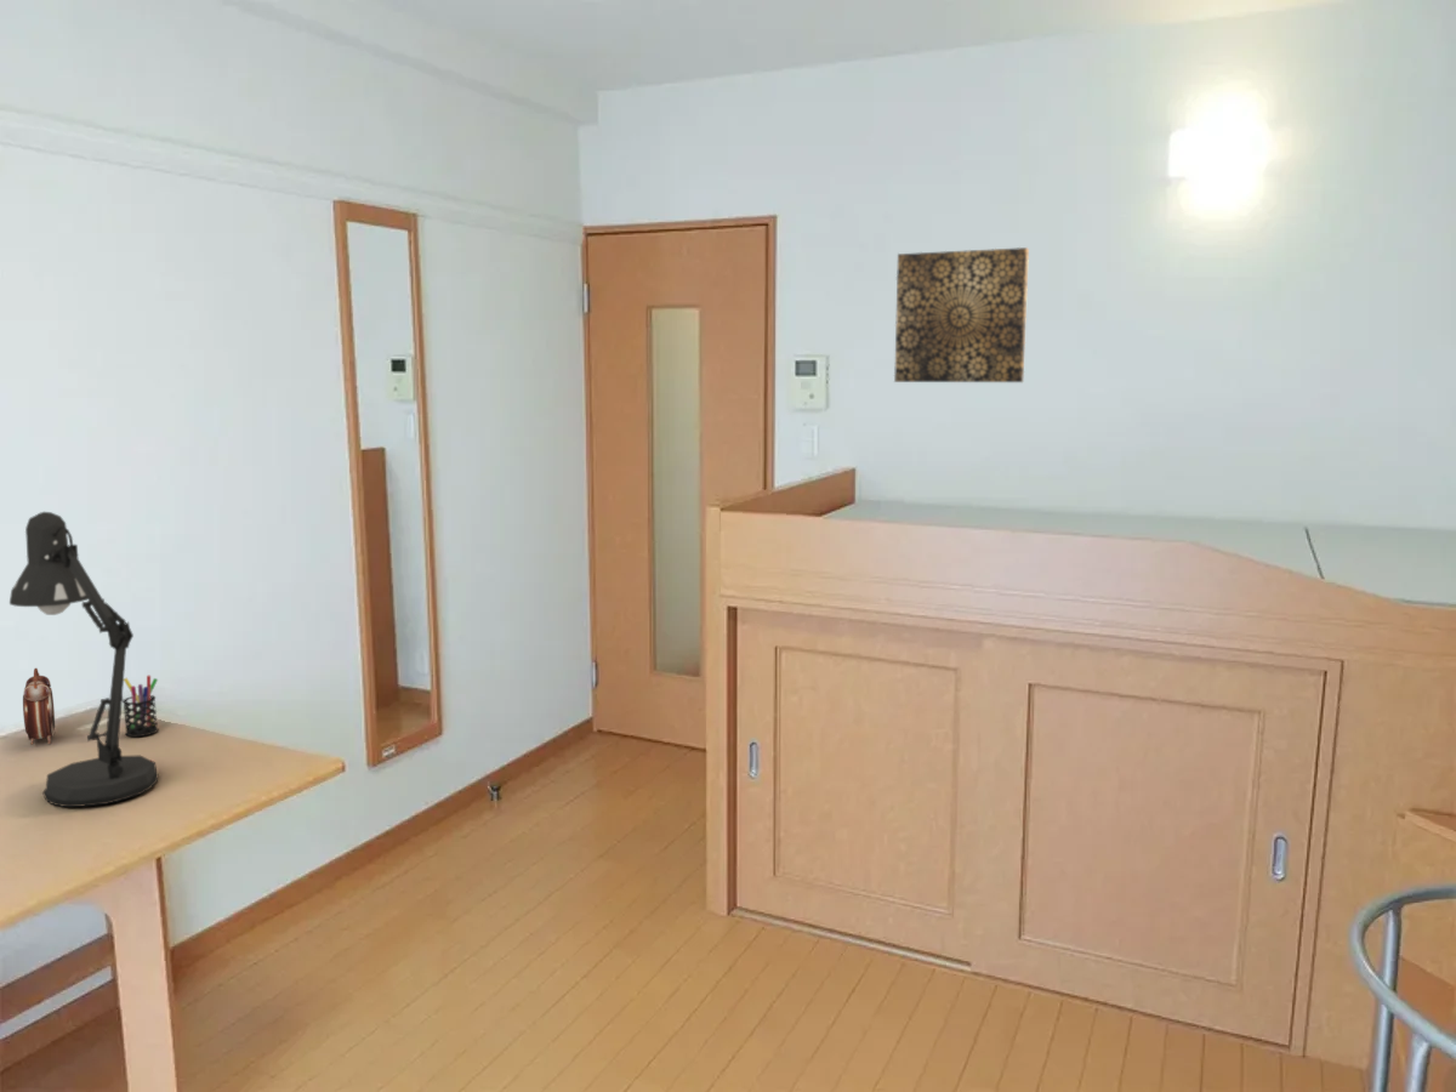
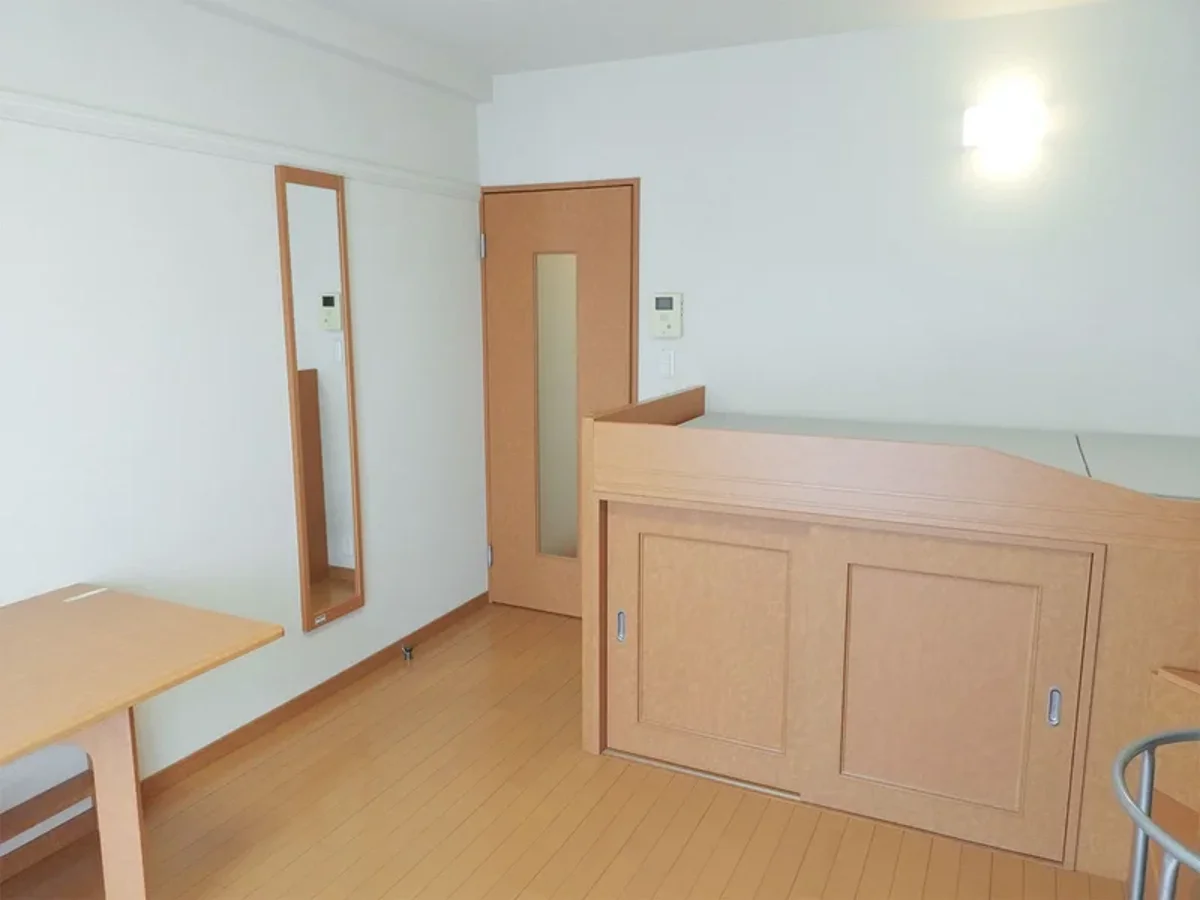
- desk lamp (99, 632)
- alarm clock (38, 705)
- pen holder (143, 703)
- wall art (959, 317)
